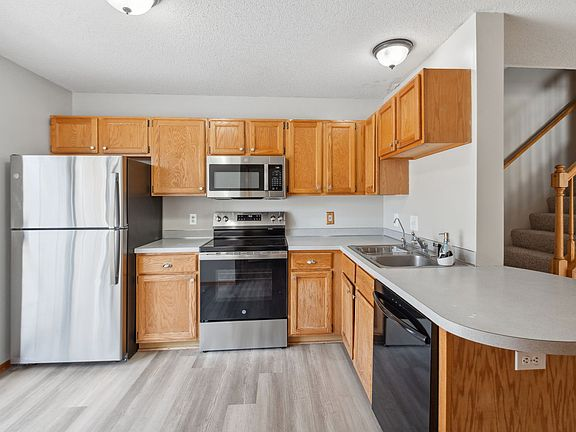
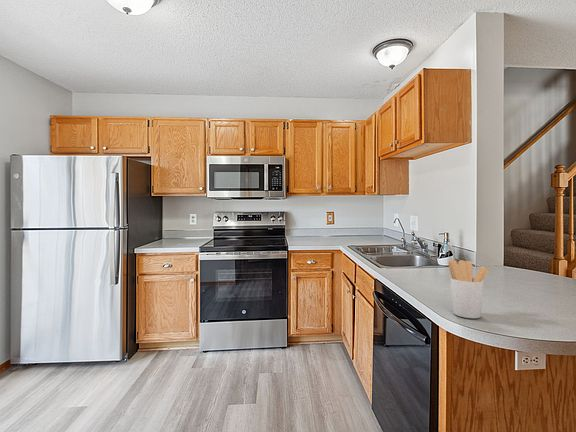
+ utensil holder (464, 286)
